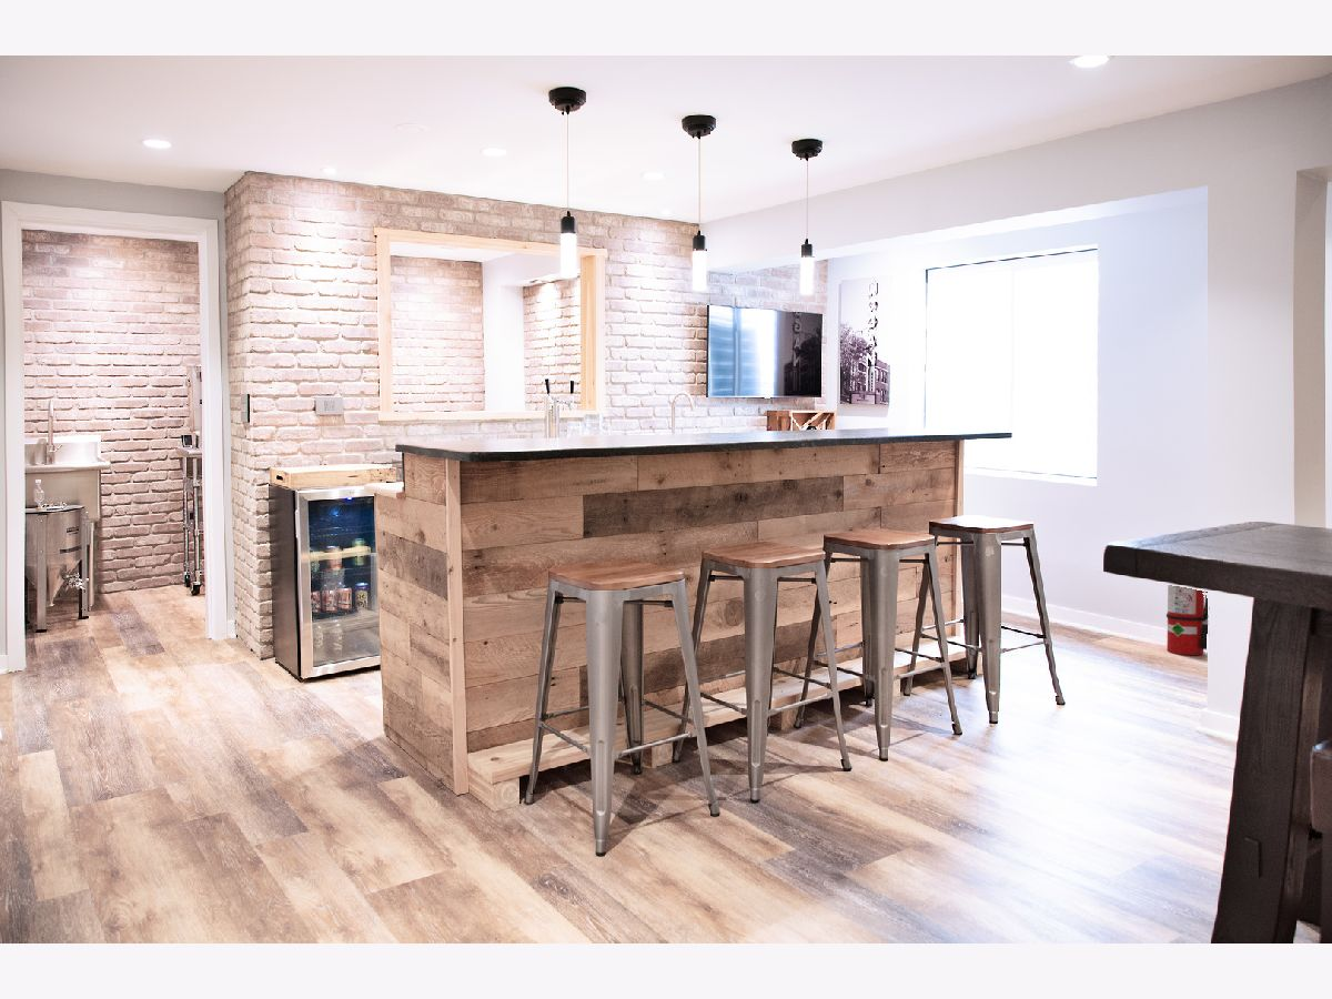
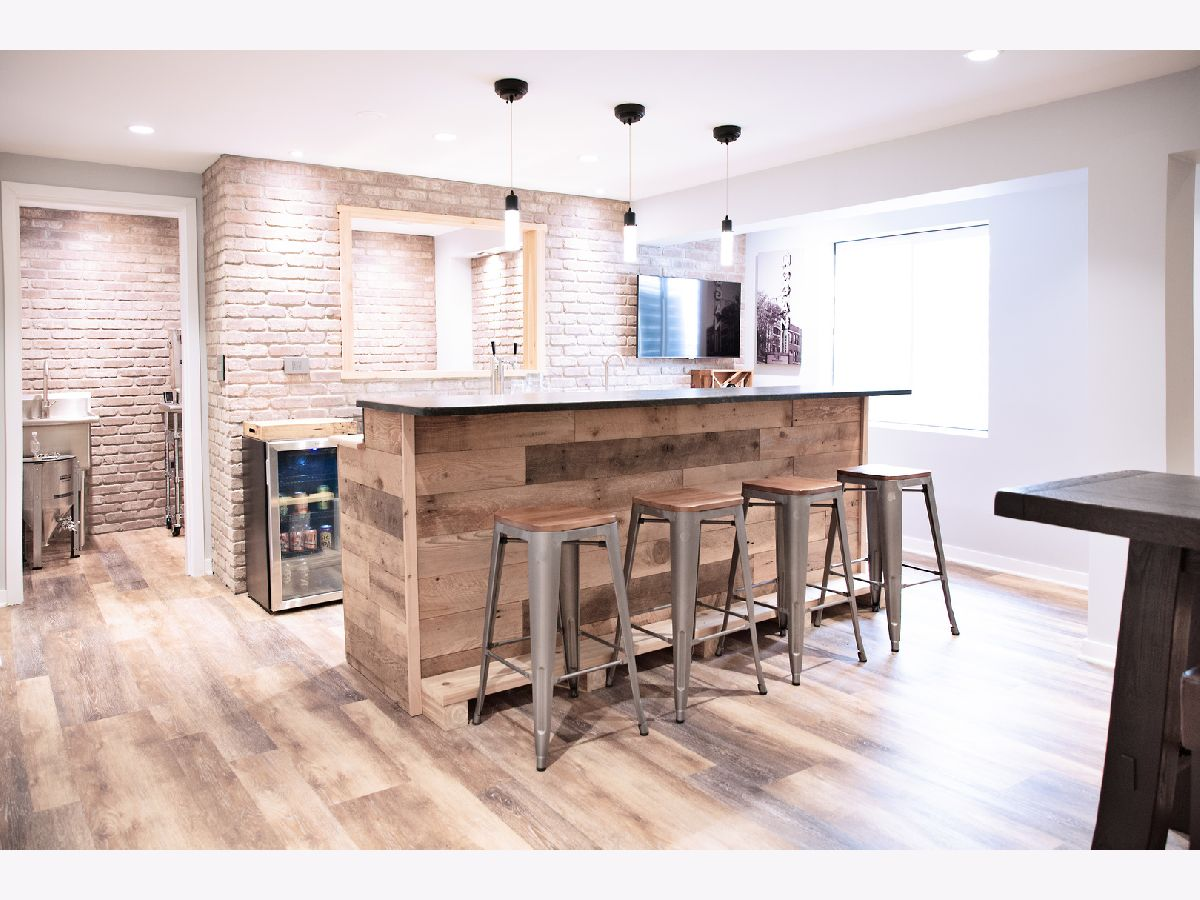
- fire extinguisher (1181, 602)
